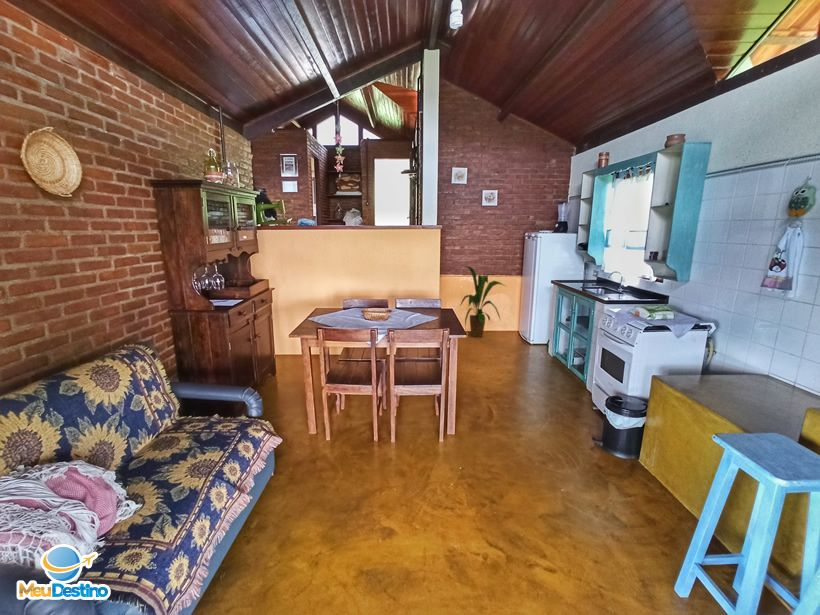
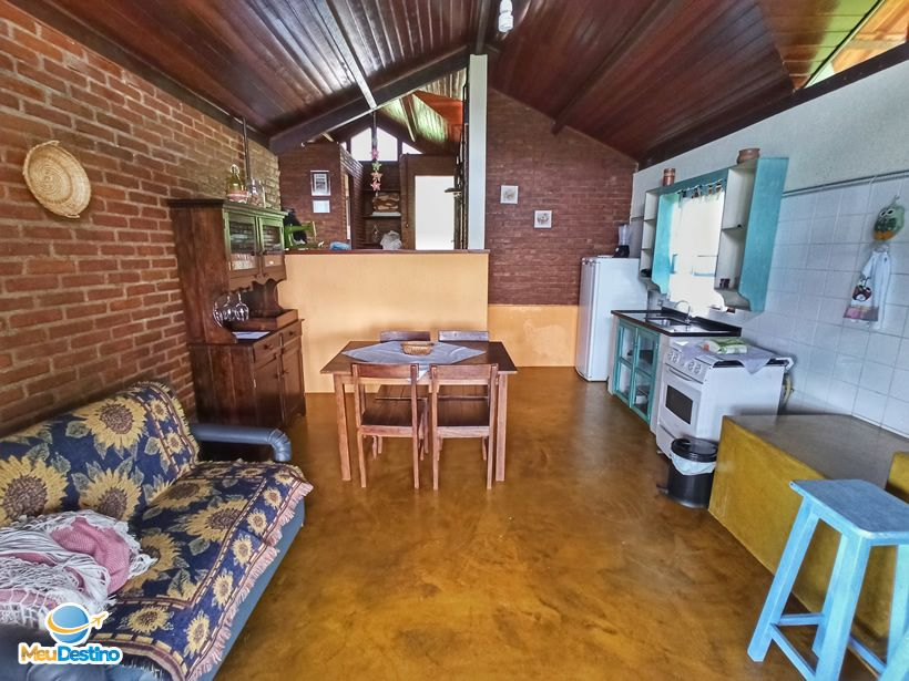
- house plant (483, 301)
